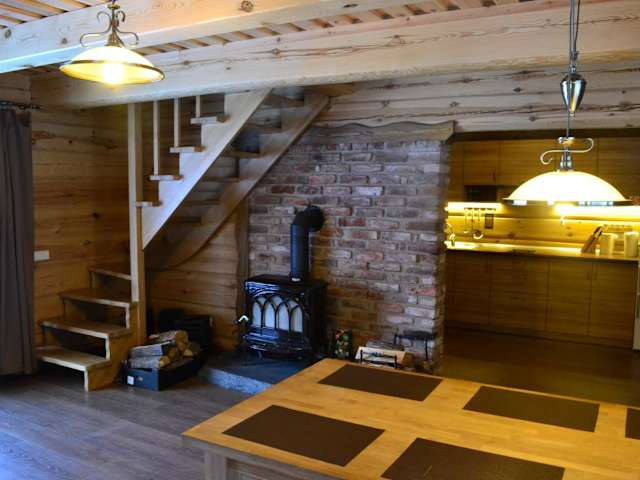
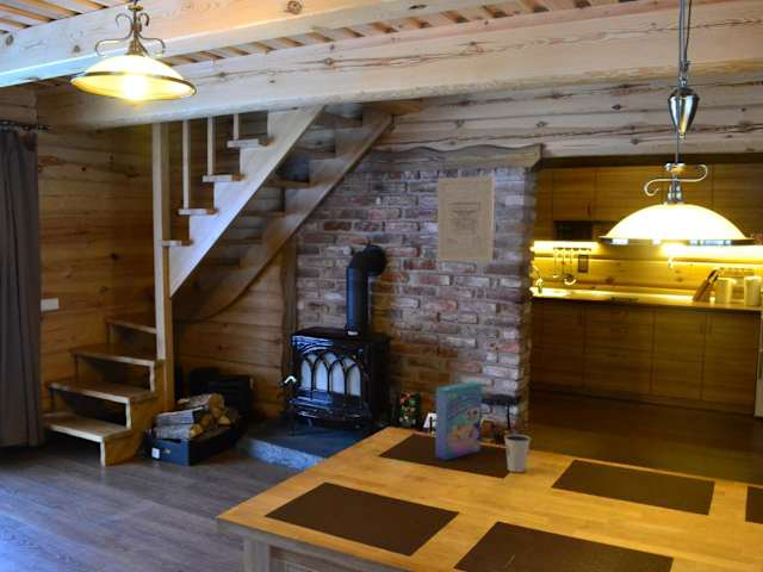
+ wall art (464, 219)
+ dixie cup (516, 453)
+ cereal box (458, 419)
